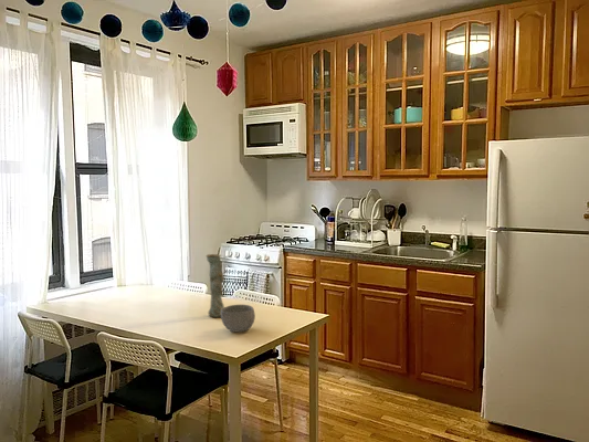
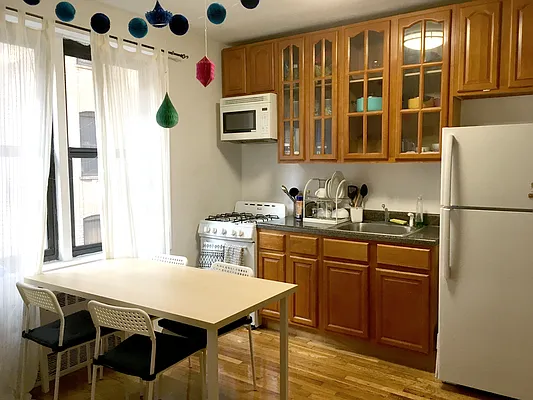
- vase (217, 285)
- bowl (238, 318)
